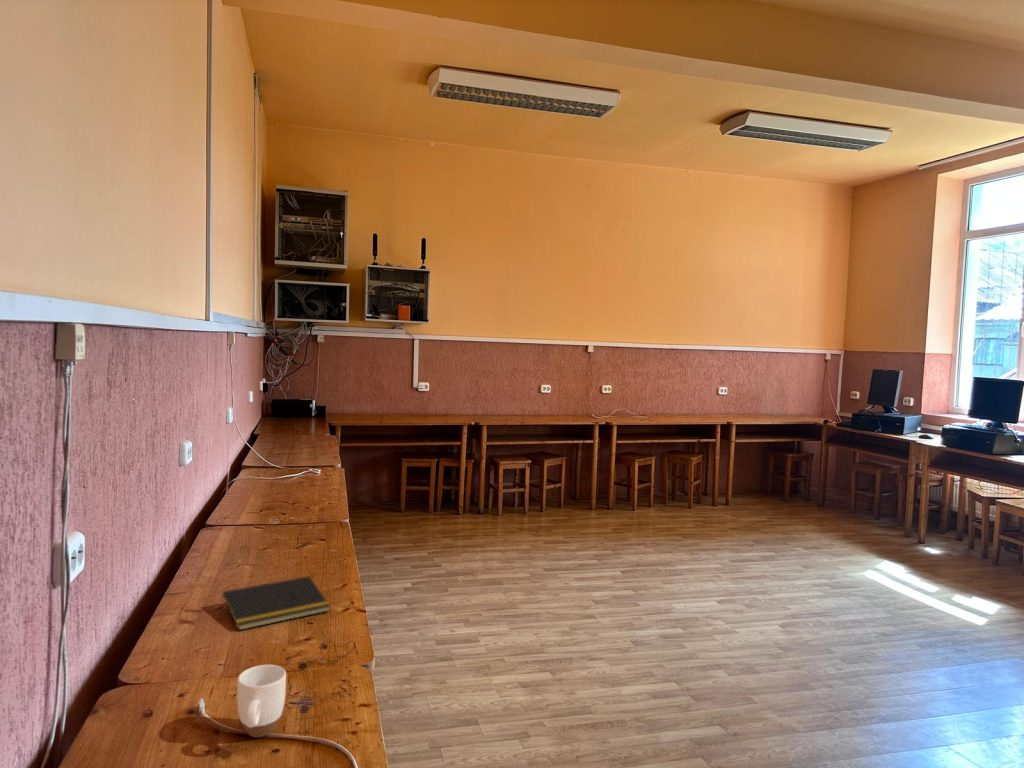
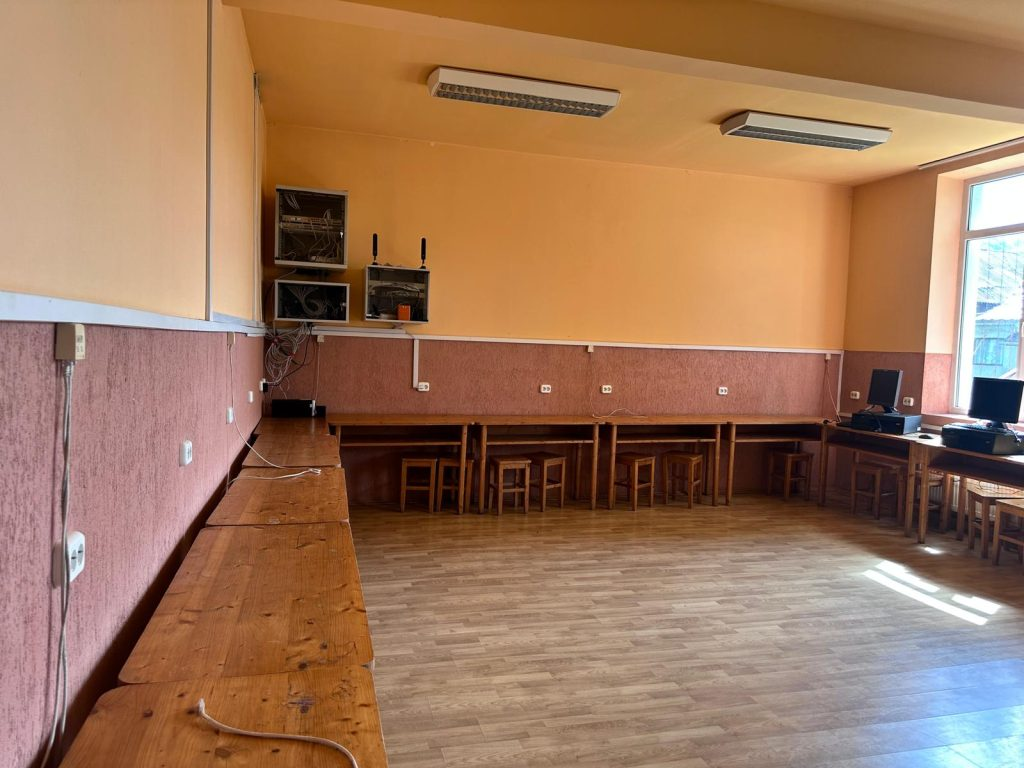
- mug (259, 708)
- notepad (276, 601)
